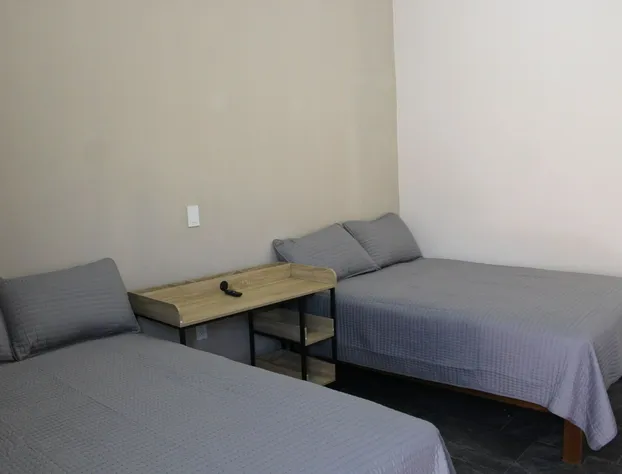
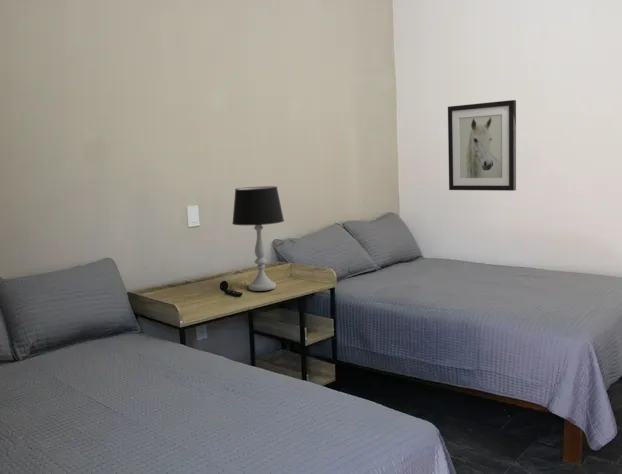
+ wall art (480, 147)
+ table lamp (259, 238)
